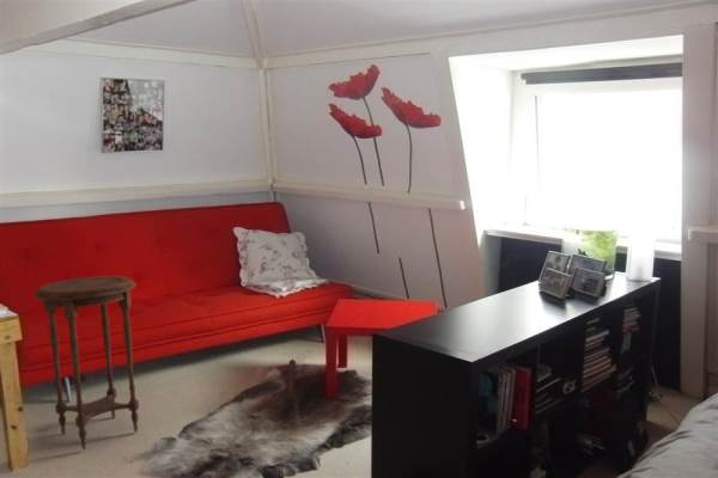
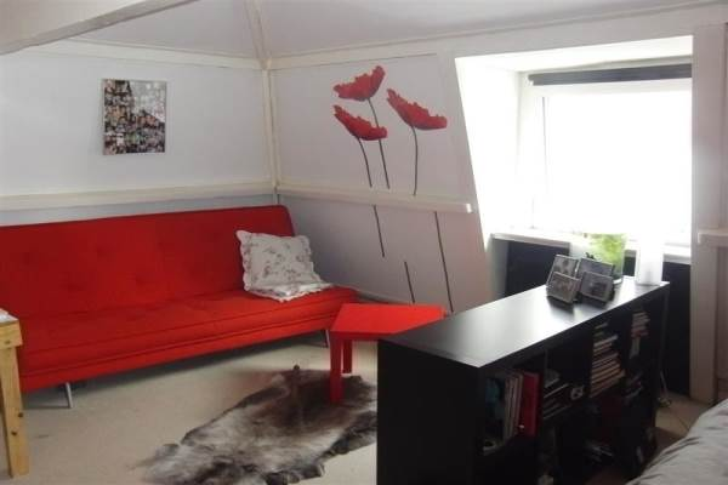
- side table (105, 357)
